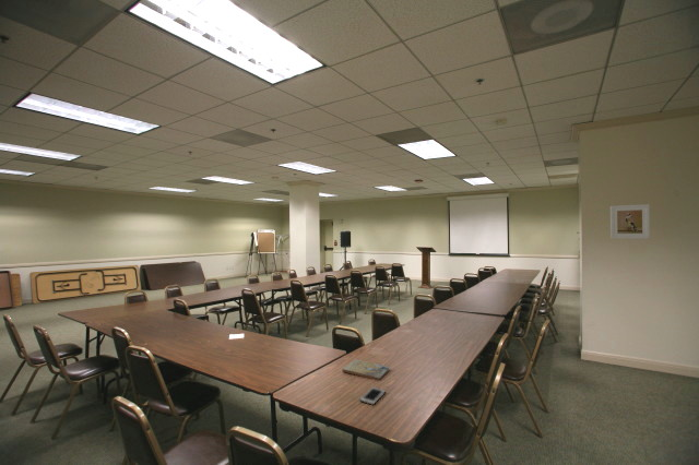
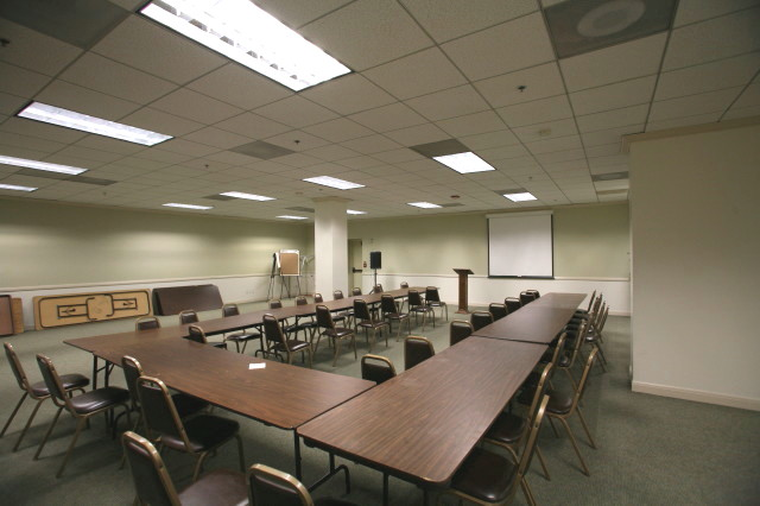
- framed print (629, 222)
- cell phone (372, 395)
- book (366, 369)
